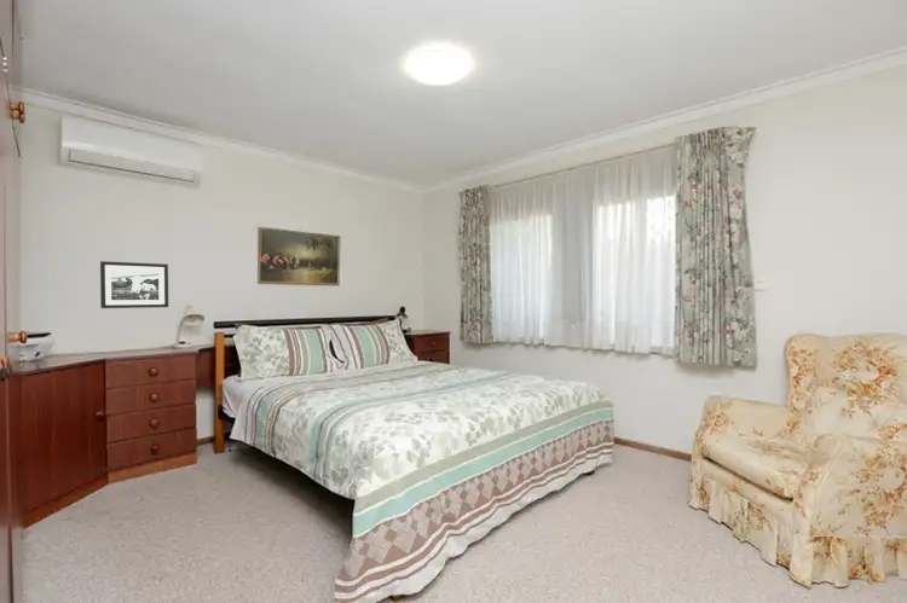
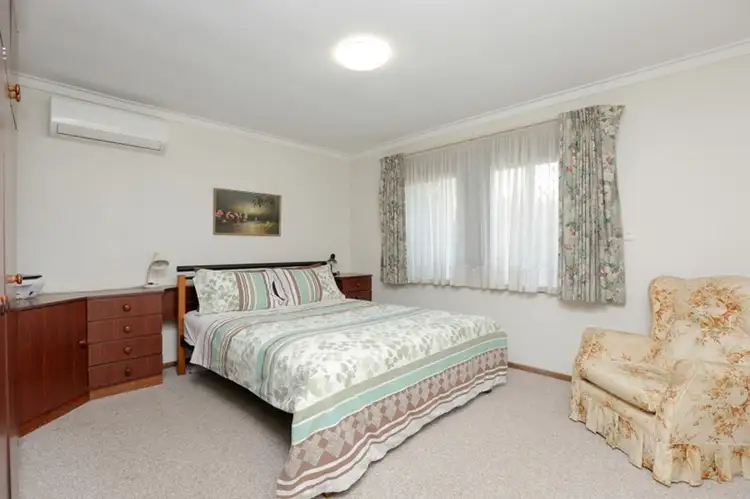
- picture frame (135, 285)
